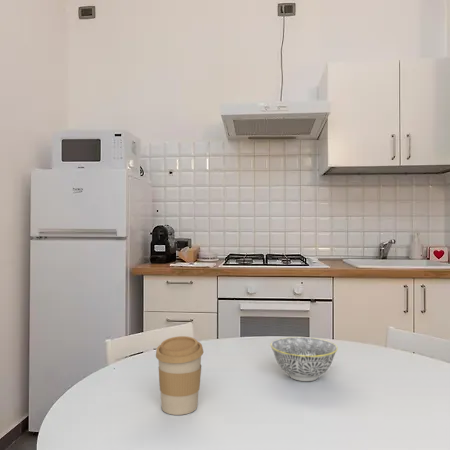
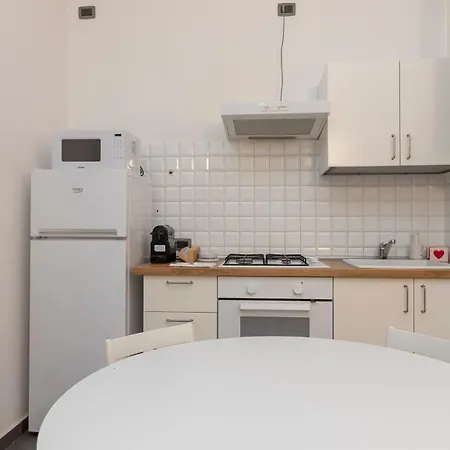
- coffee cup (179, 373)
- bowl (303, 360)
